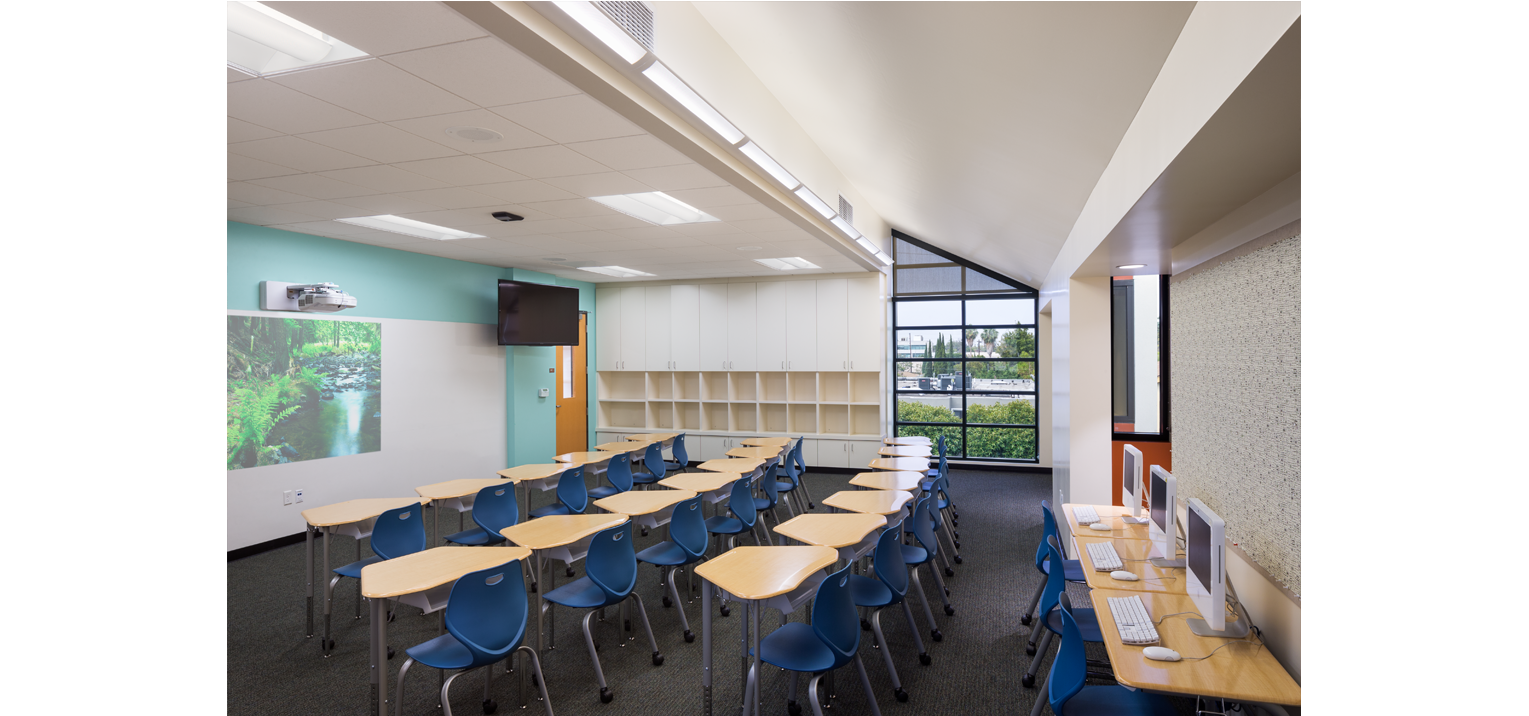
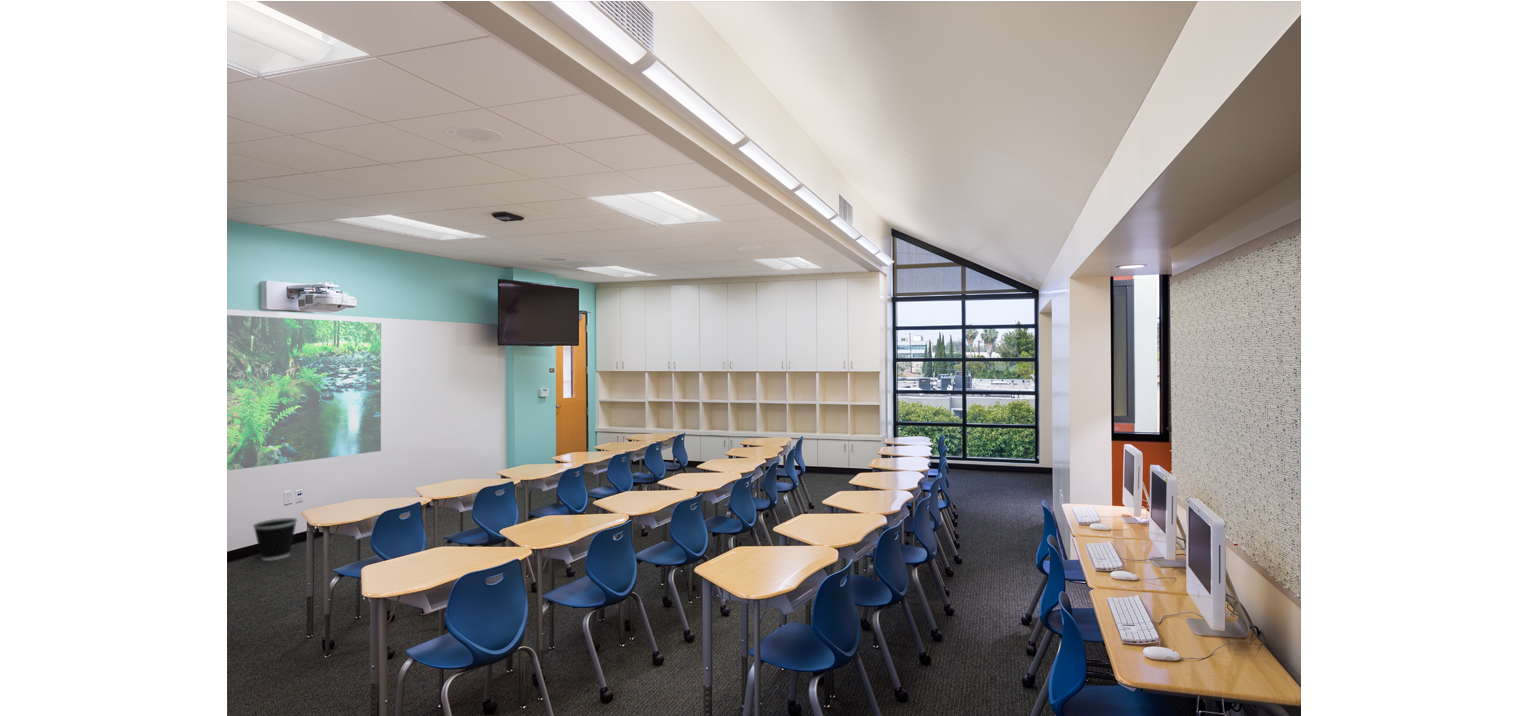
+ wastebasket (275, 539)
